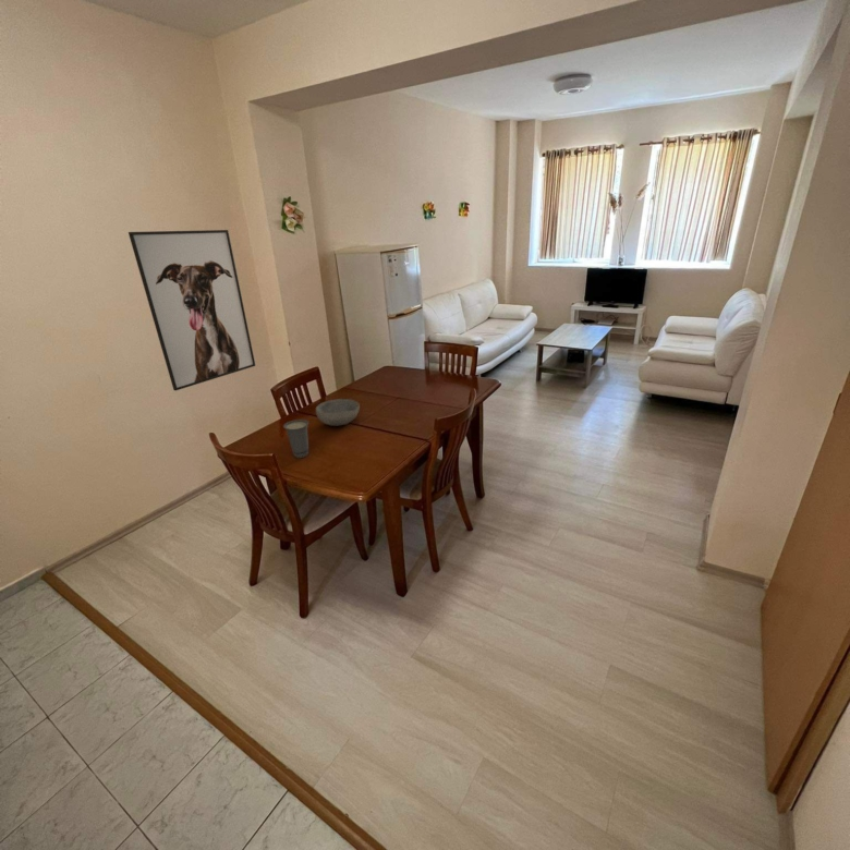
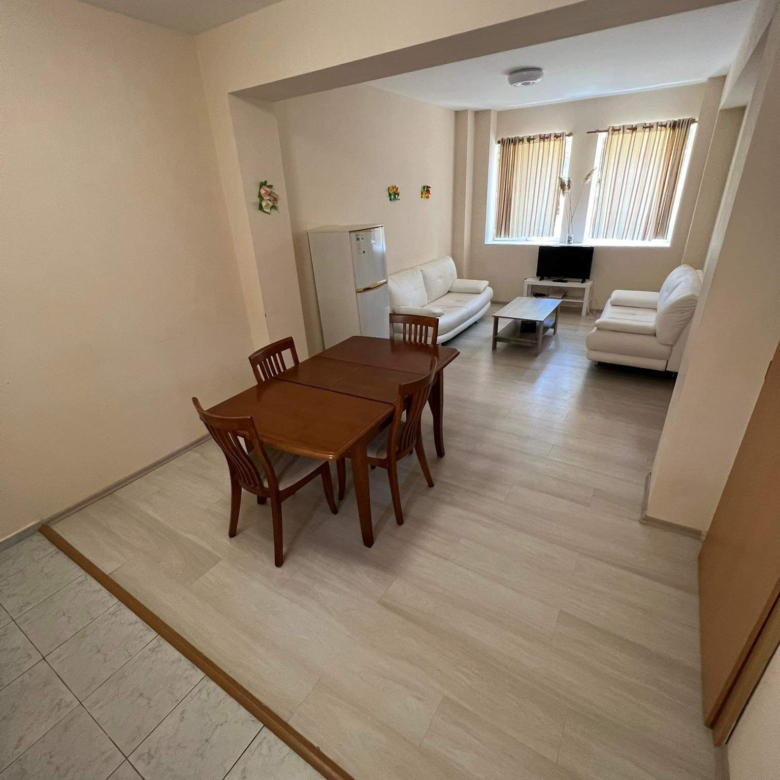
- bowl (338, 414)
- cup (299, 439)
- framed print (201, 308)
